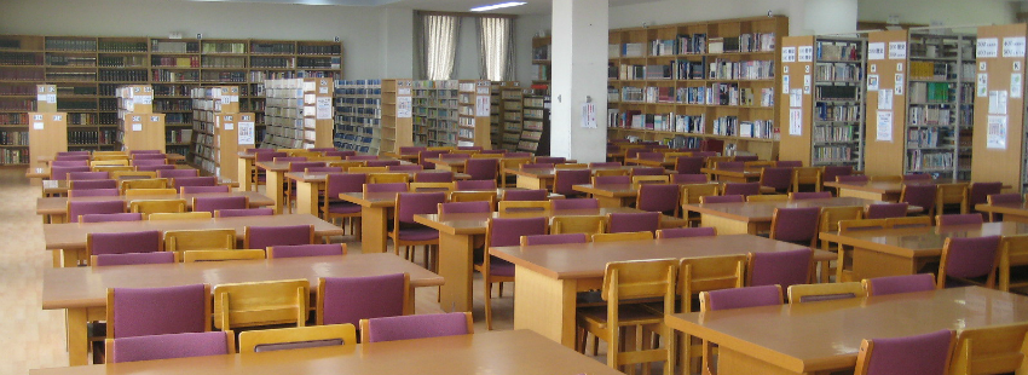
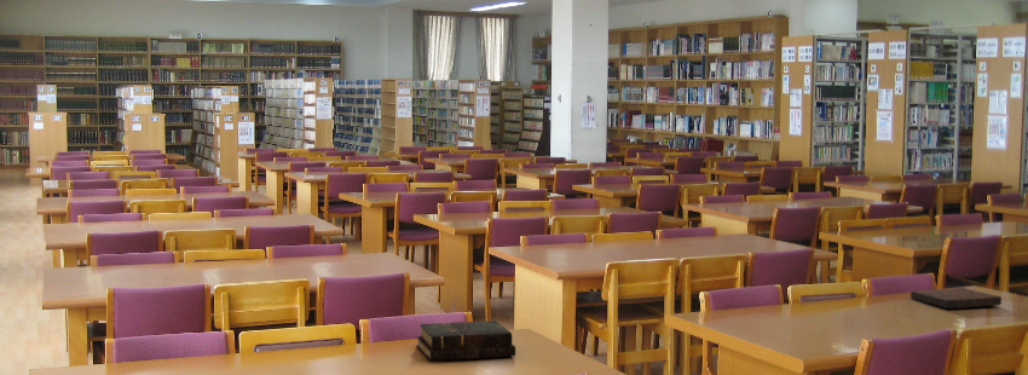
+ book (954, 298)
+ book (464, 340)
